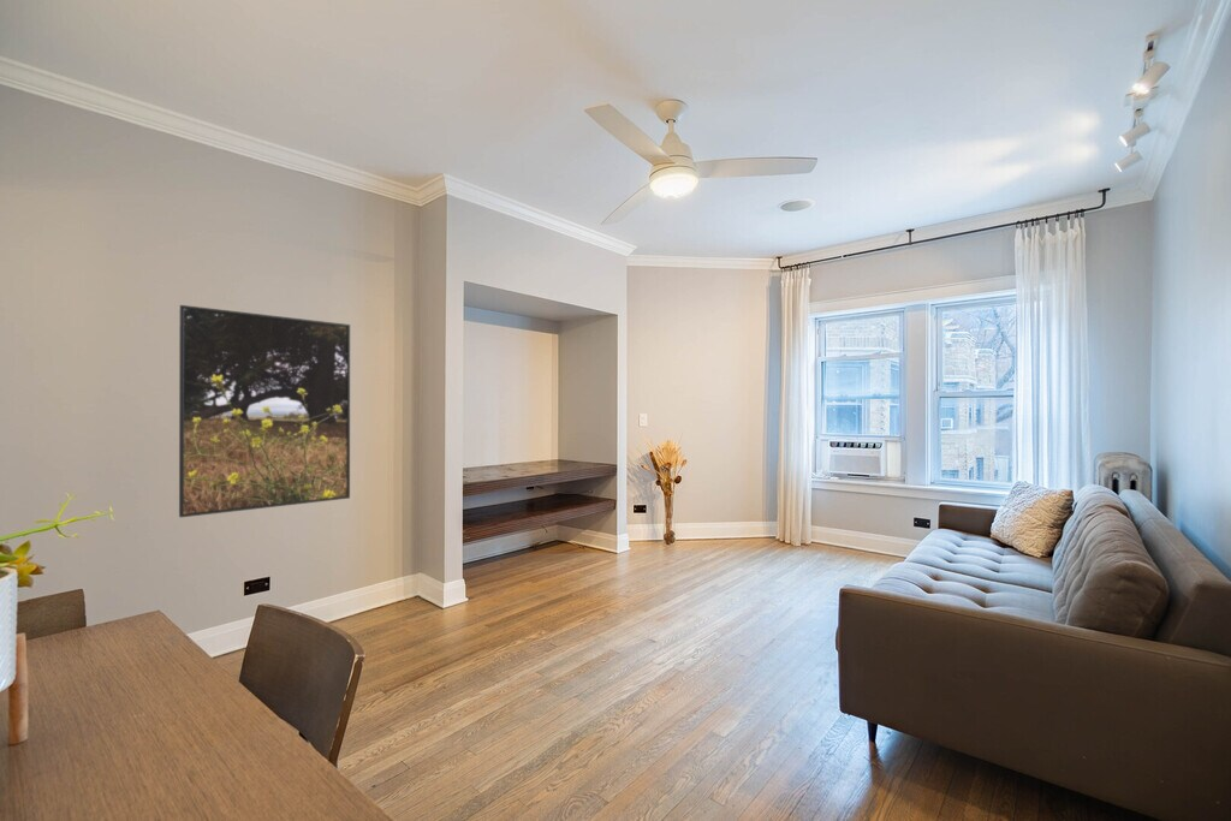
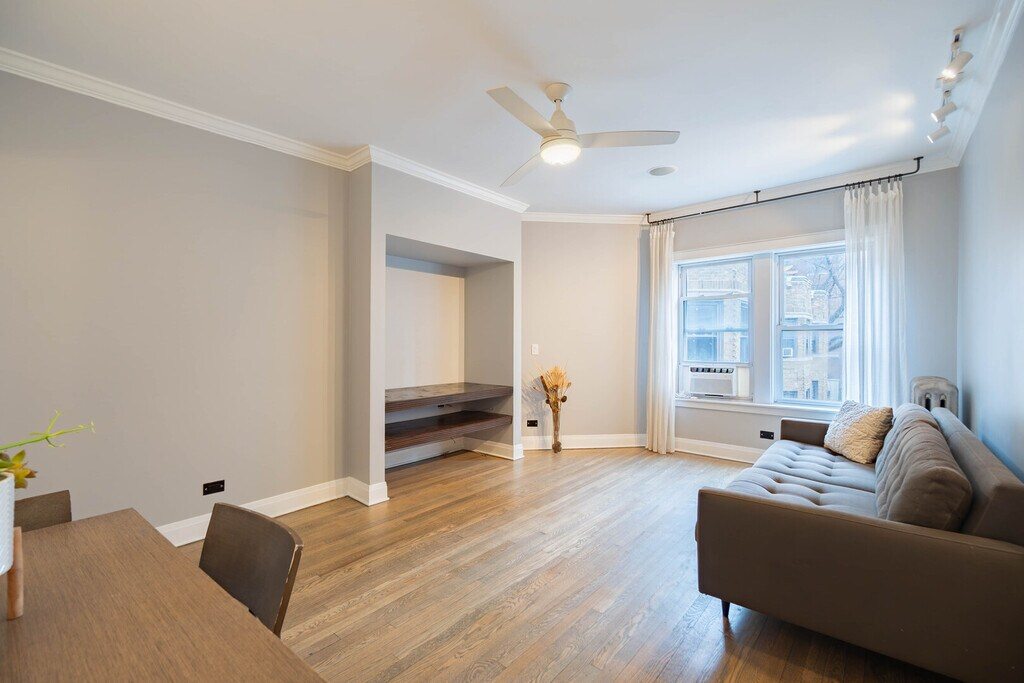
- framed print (273, 411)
